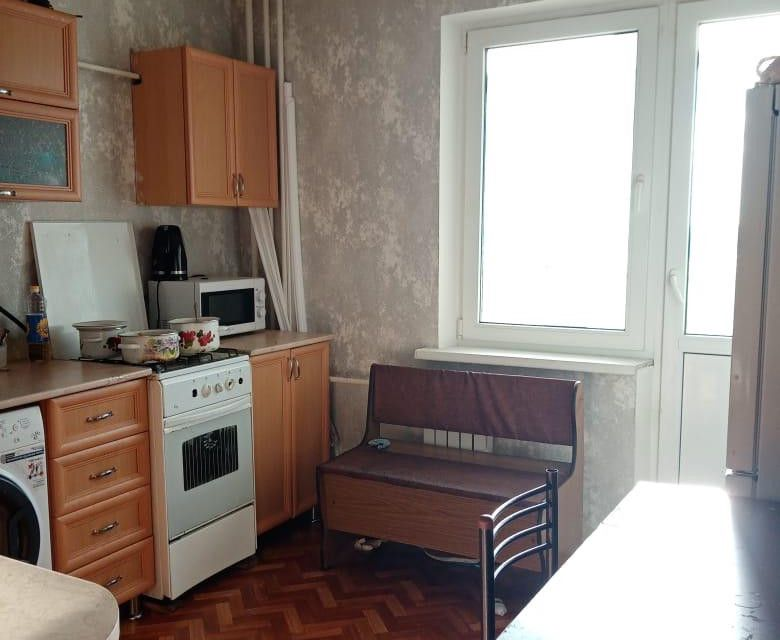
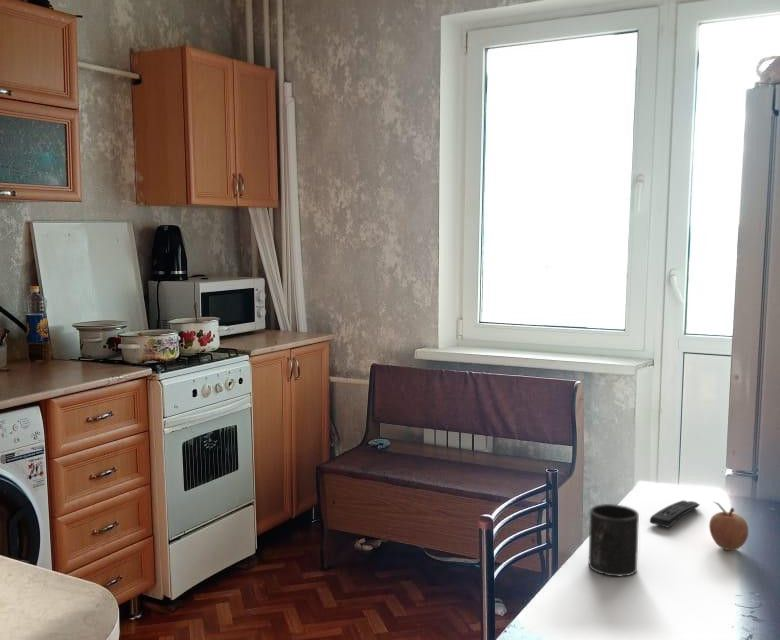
+ fruit (728, 526)
+ remote control (676, 511)
+ mug (609, 542)
